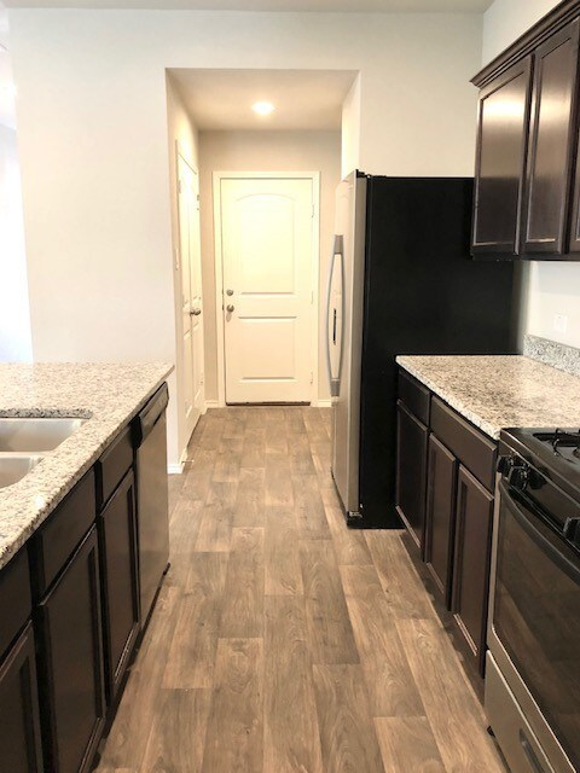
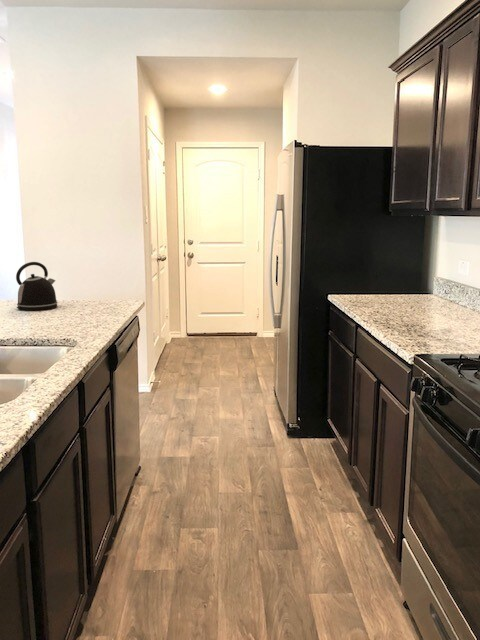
+ kettle (35, 284)
